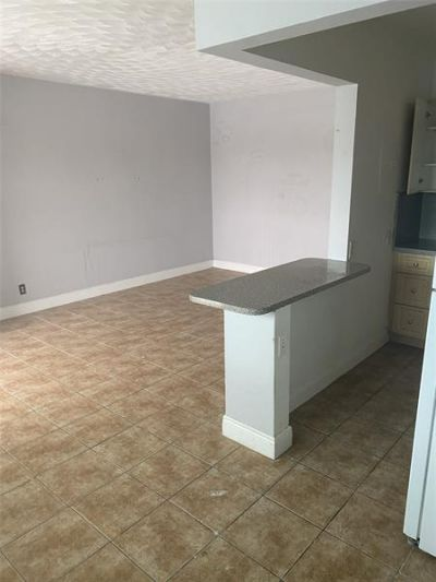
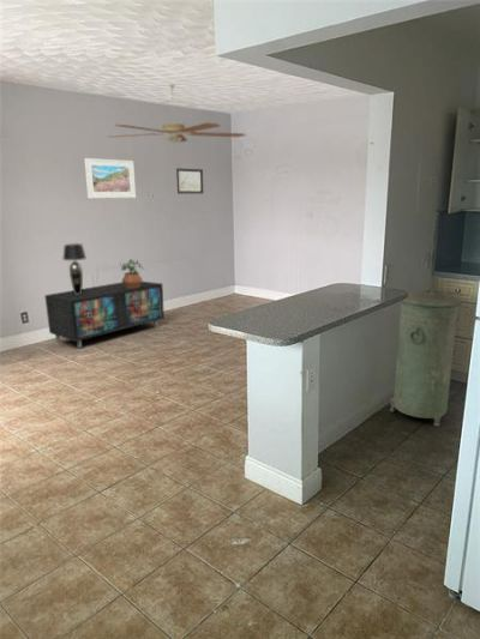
+ ceiling fan (173, 114)
+ storage cabinet (108, 311)
+ trash can (425, 352)
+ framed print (110, 179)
+ table lamp (76, 269)
+ potted plant (133, 273)
+ wall art (190, 181)
